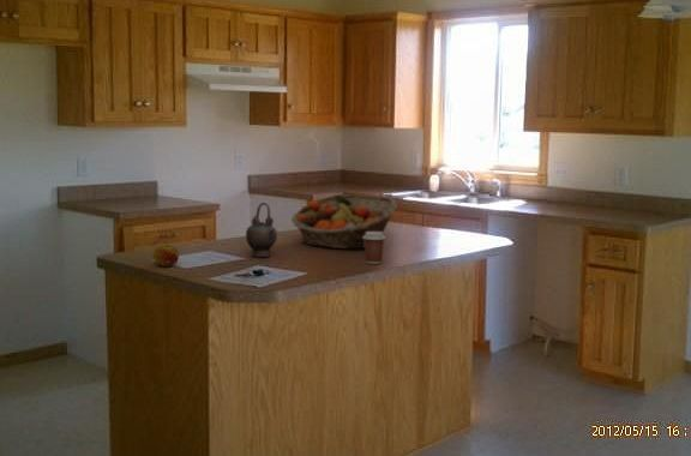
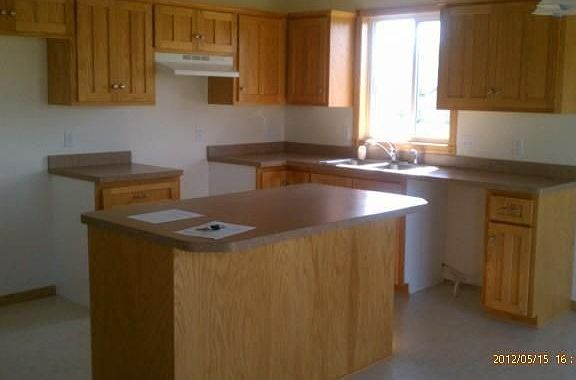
- teapot (263, 229)
- fruit (166, 254)
- coffee cup (373, 247)
- fruit basket (343, 220)
